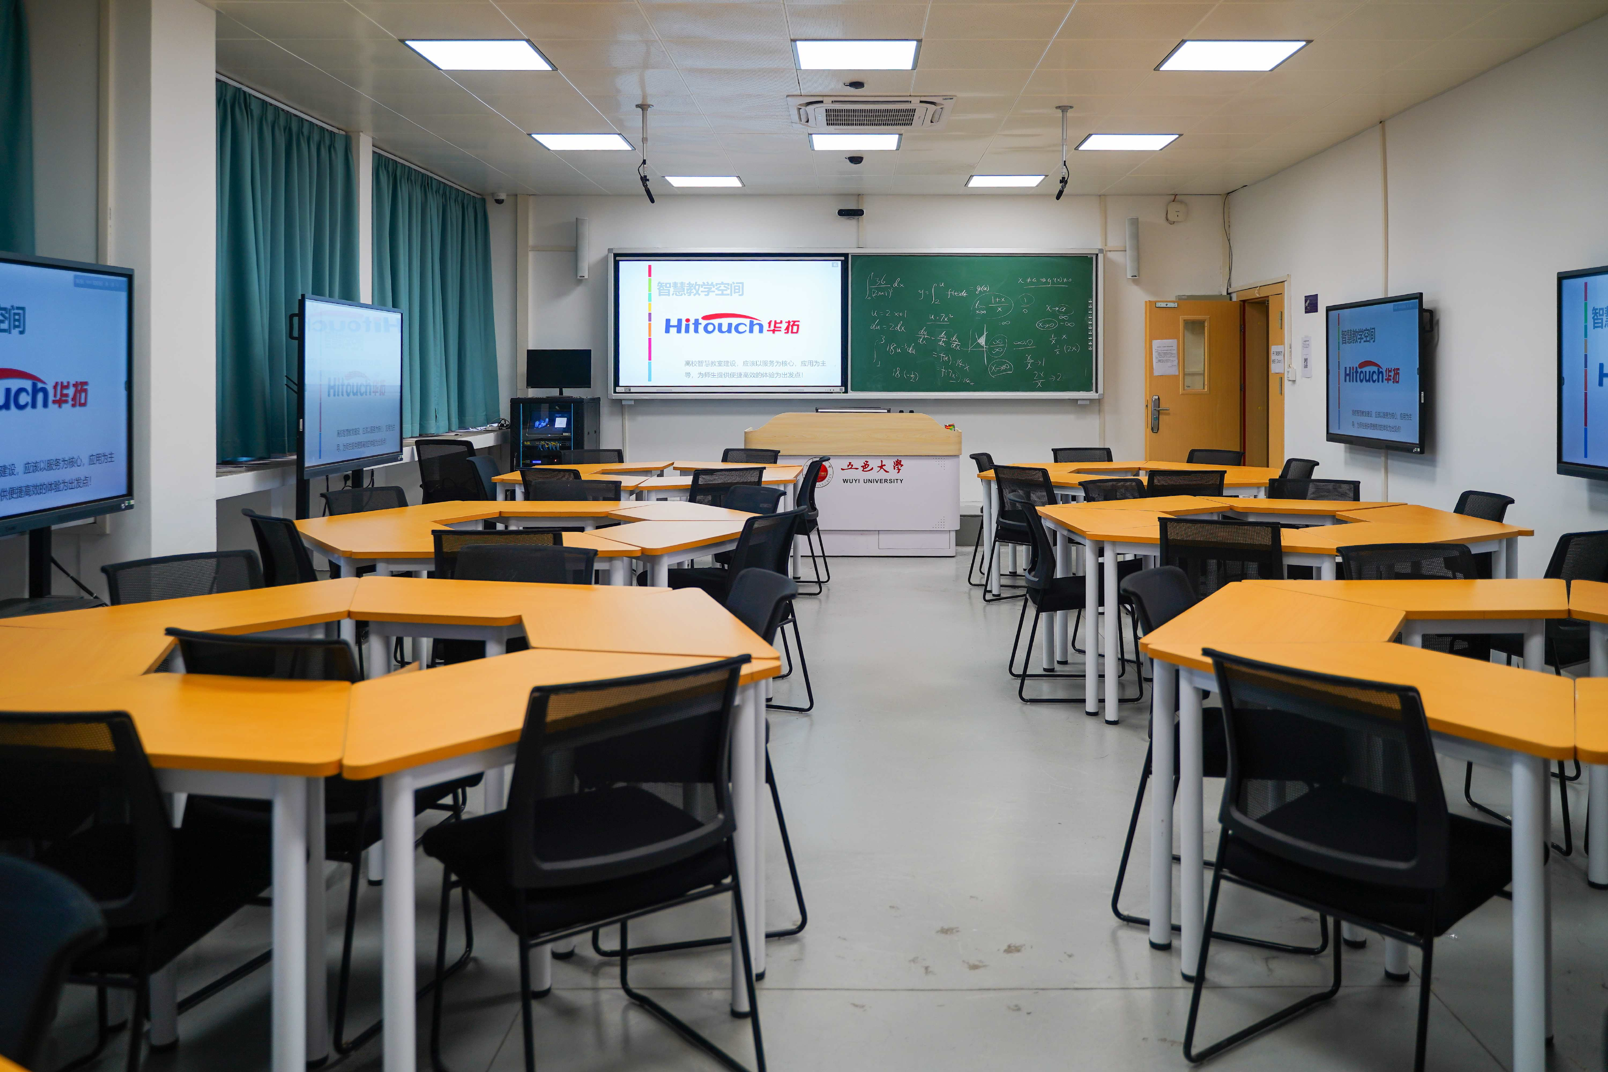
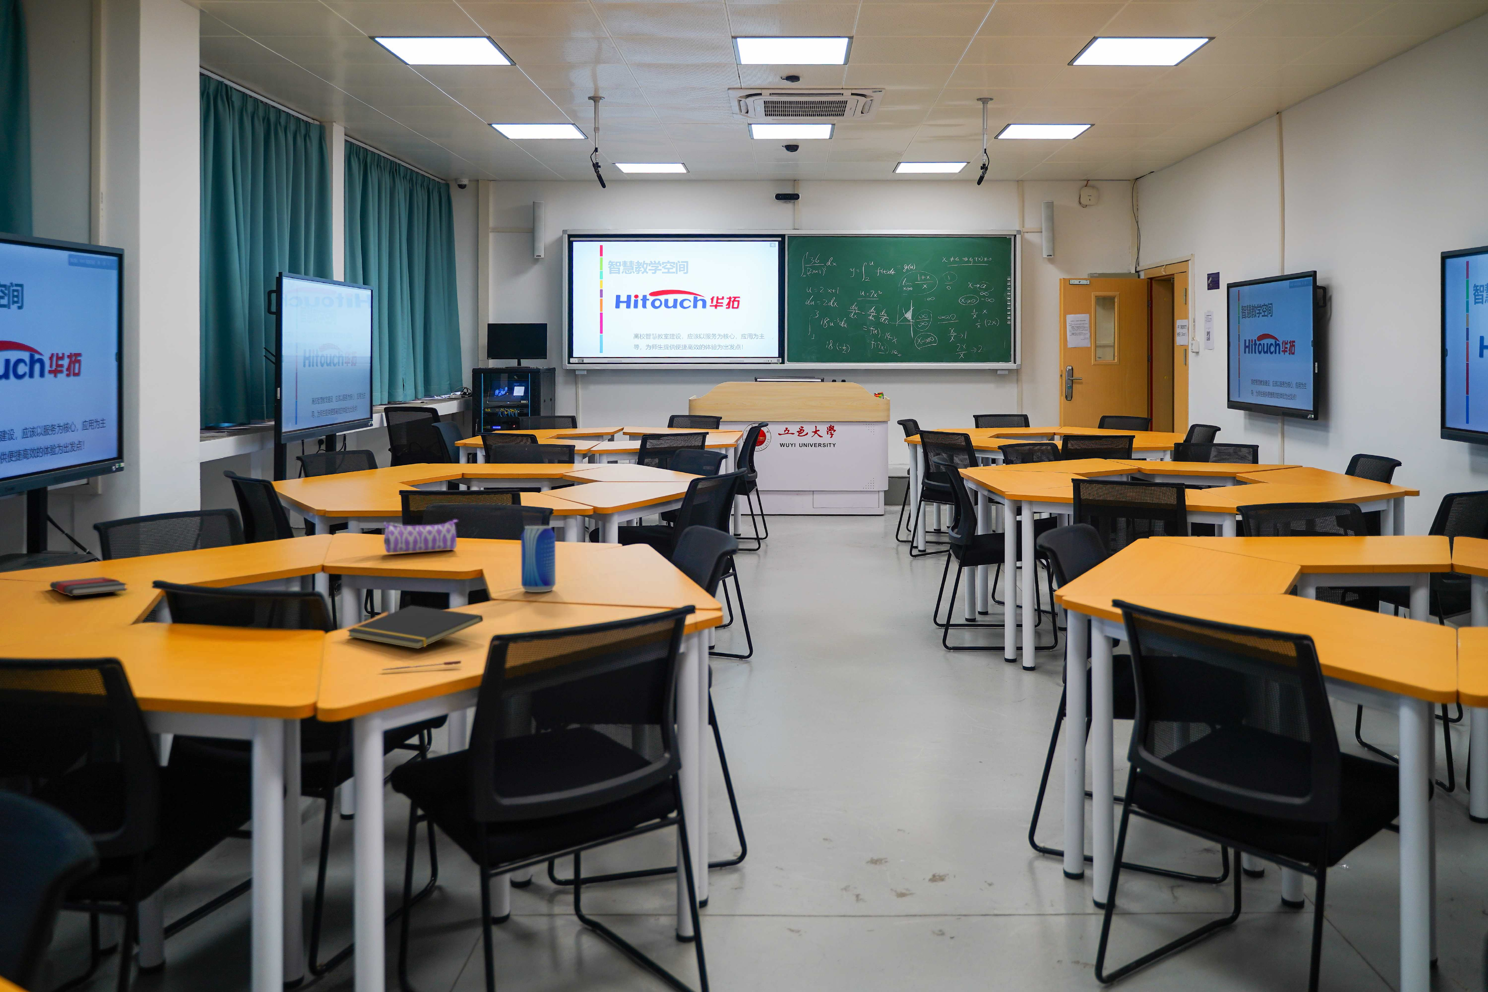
+ pen (422, 665)
+ notepad (415, 626)
+ beer can (538, 558)
+ pencil case (420, 536)
+ book (89, 585)
